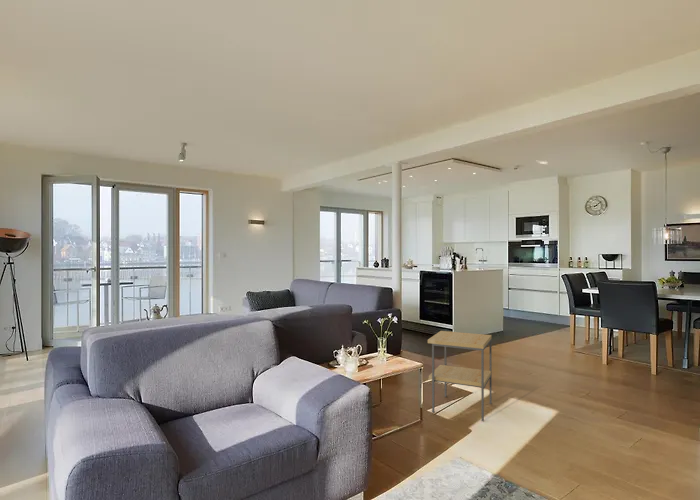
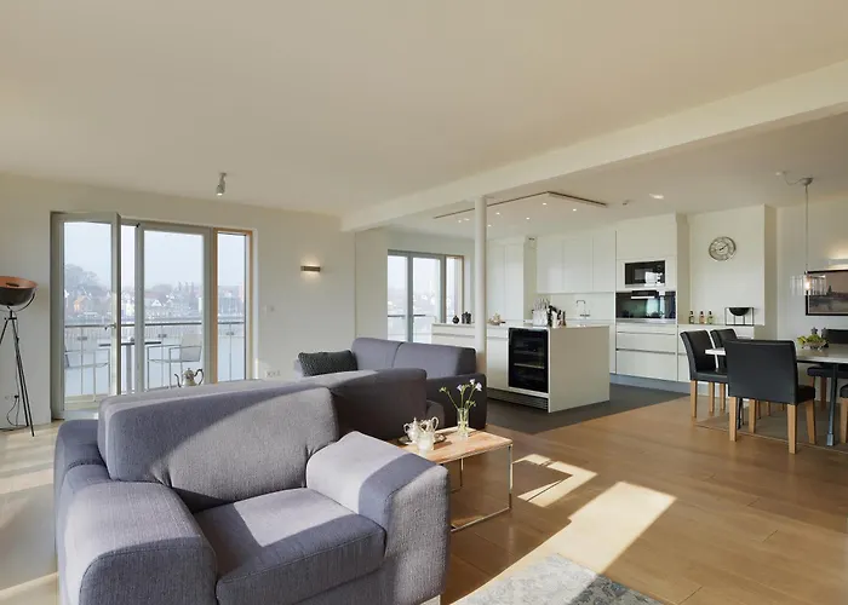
- side table (460, 372)
